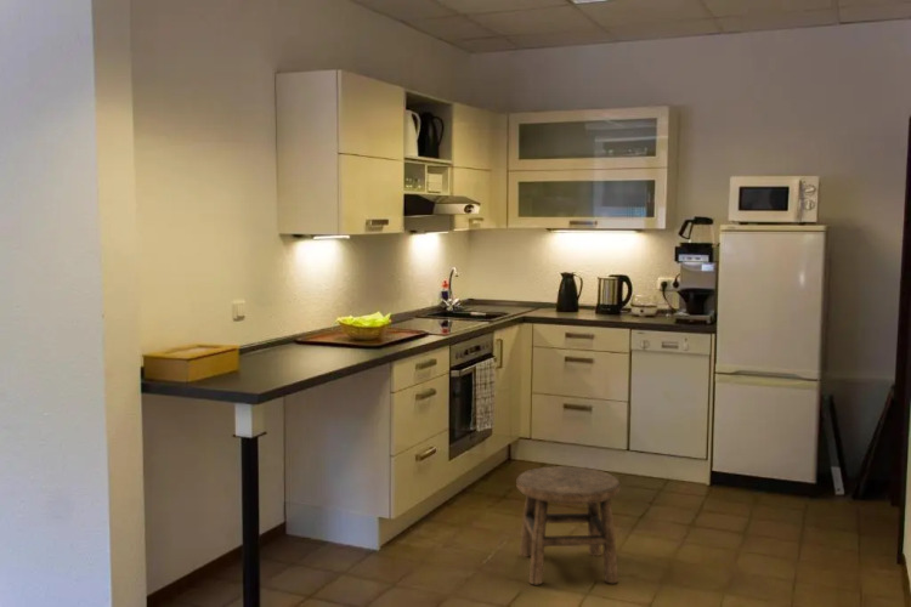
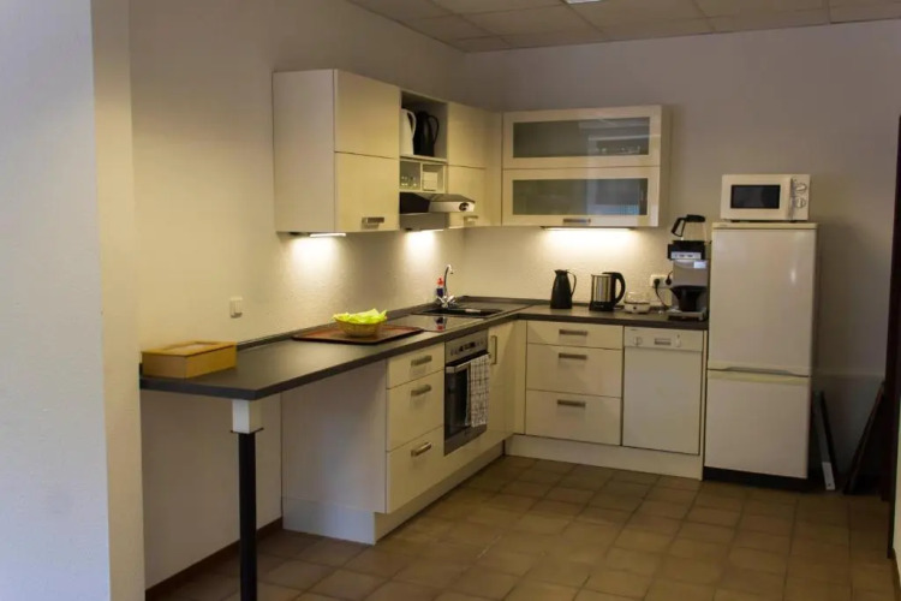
- stool (567, 522)
